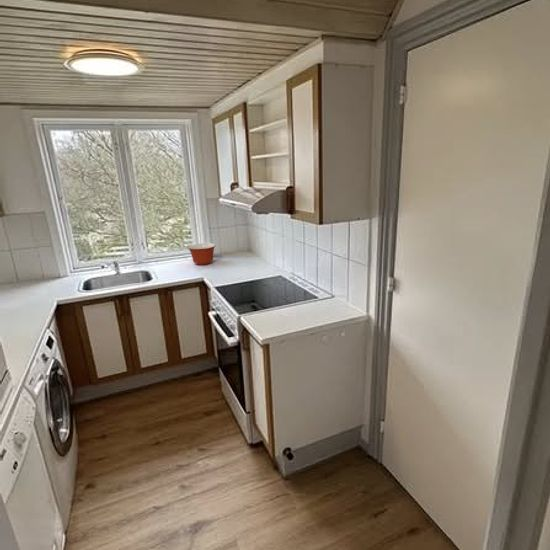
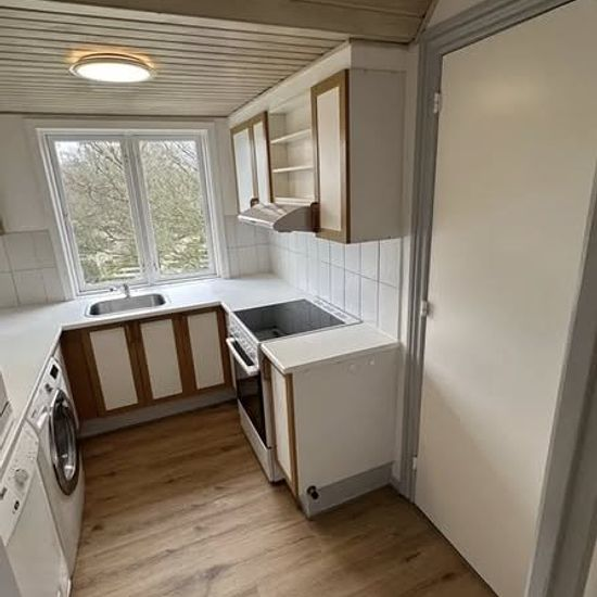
- mixing bowl (202, 254)
